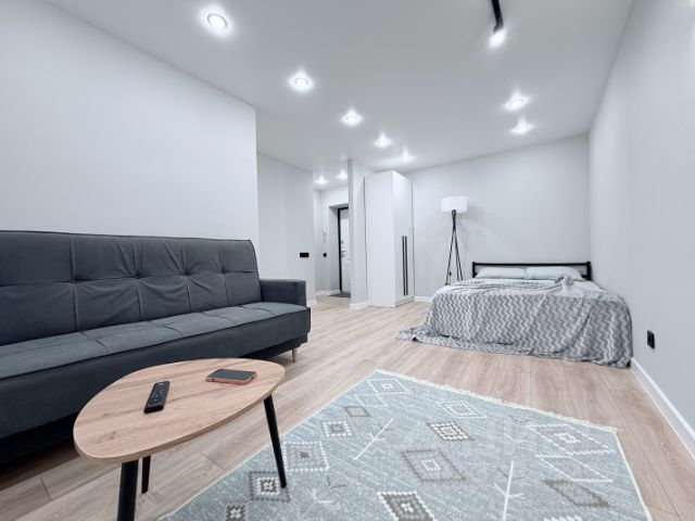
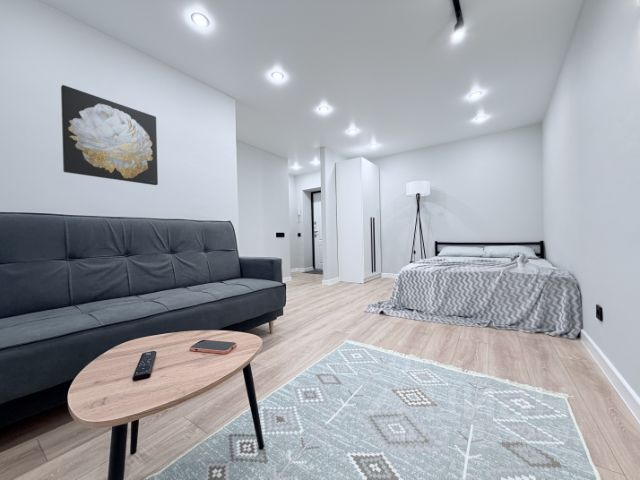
+ wall art (114, 141)
